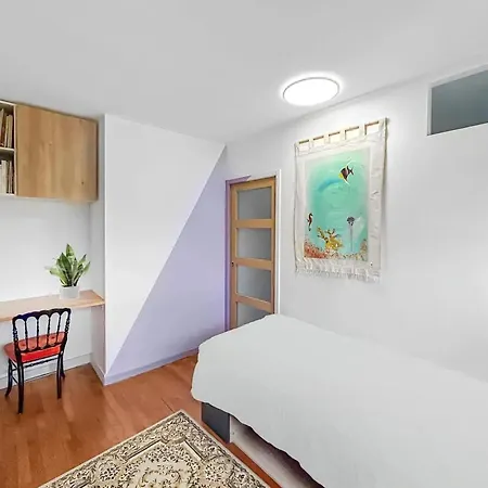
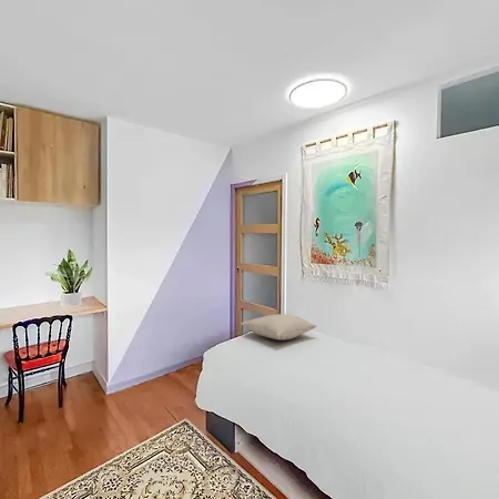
+ pillow (277, 325)
